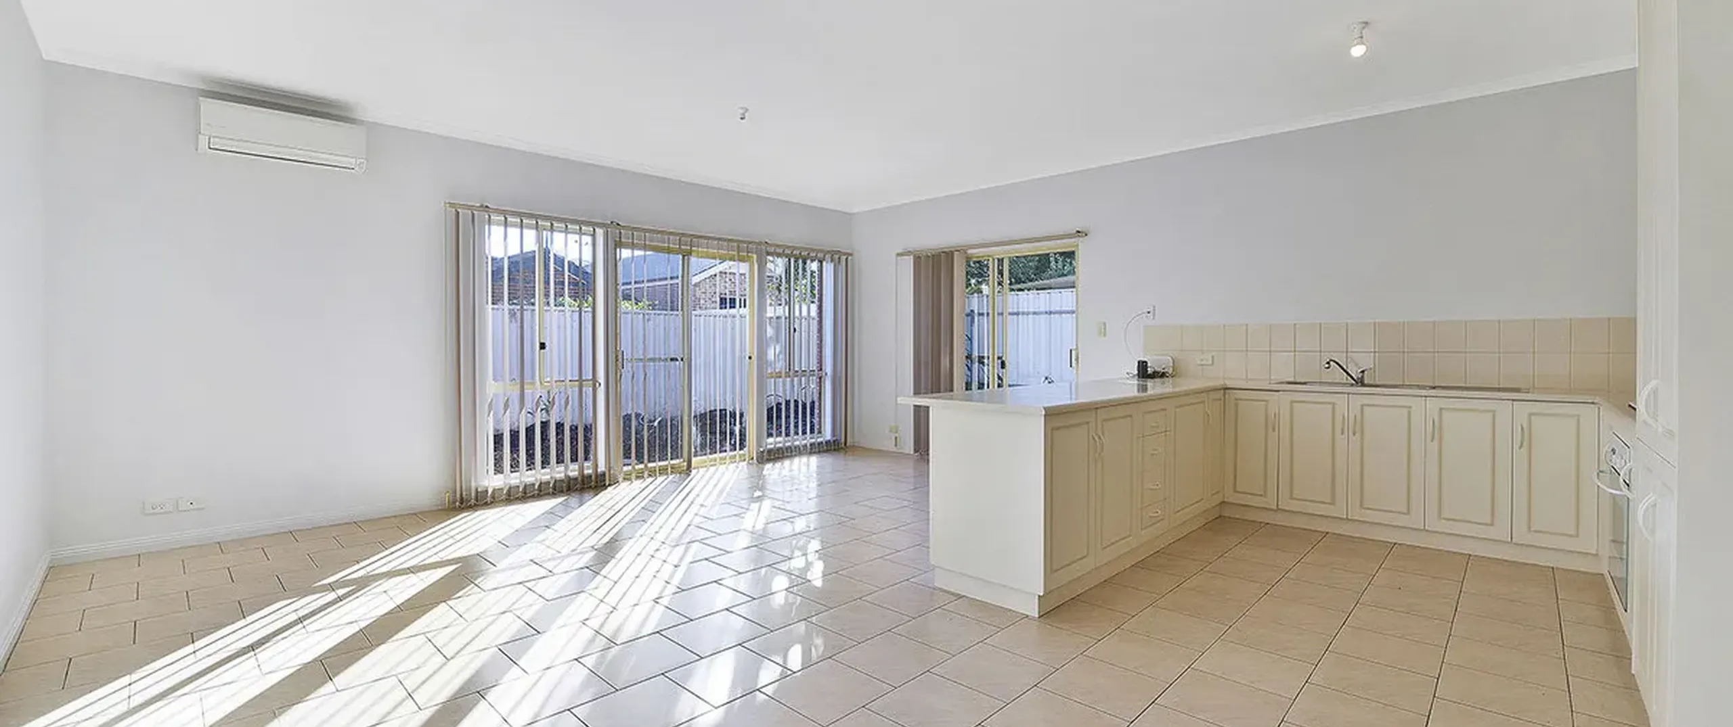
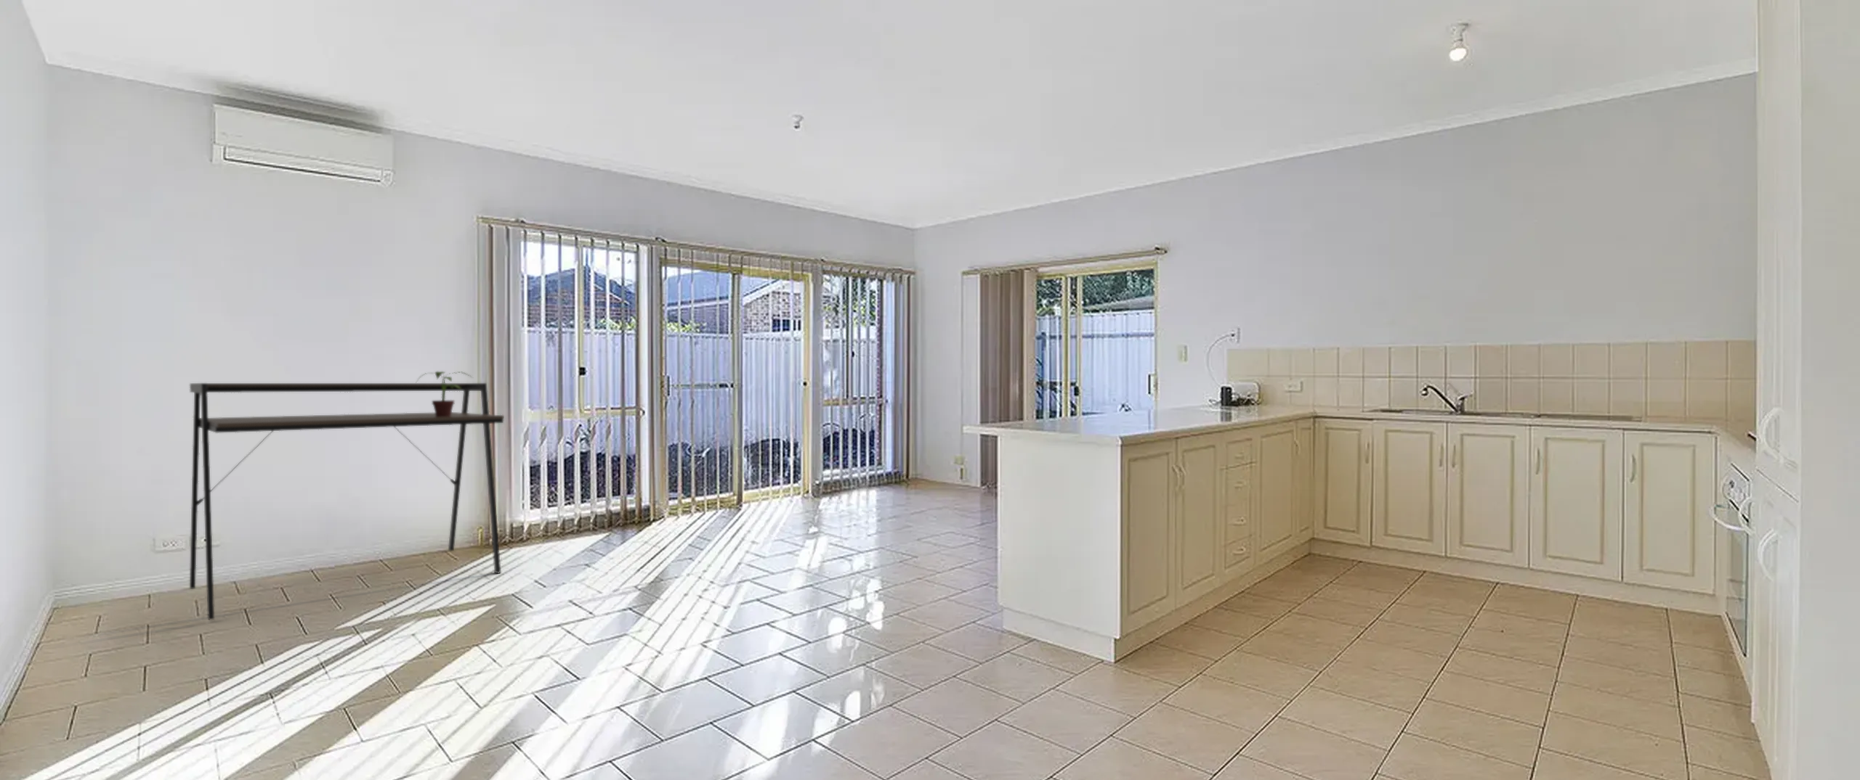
+ potted plant (445, 394)
+ desk (353, 428)
